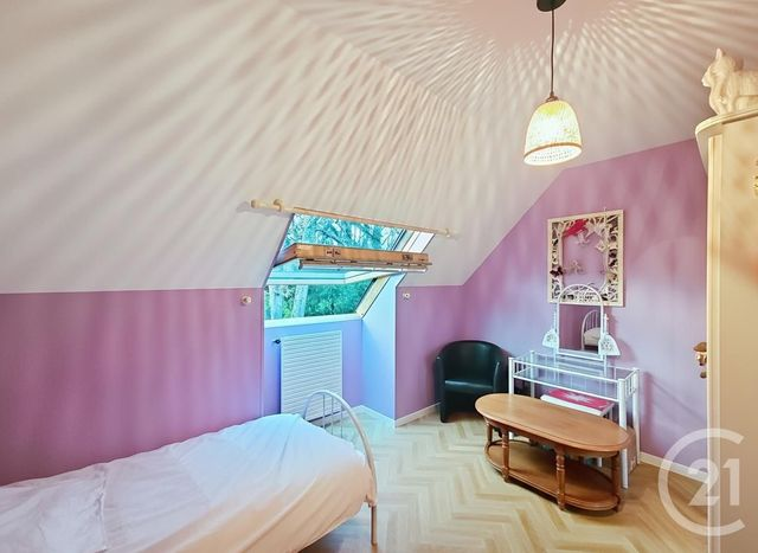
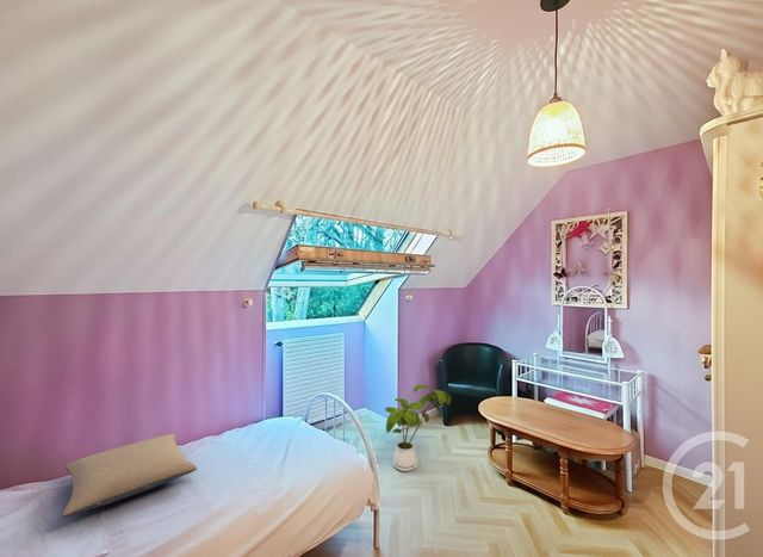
+ house plant (417, 423)
+ pillow (130, 466)
